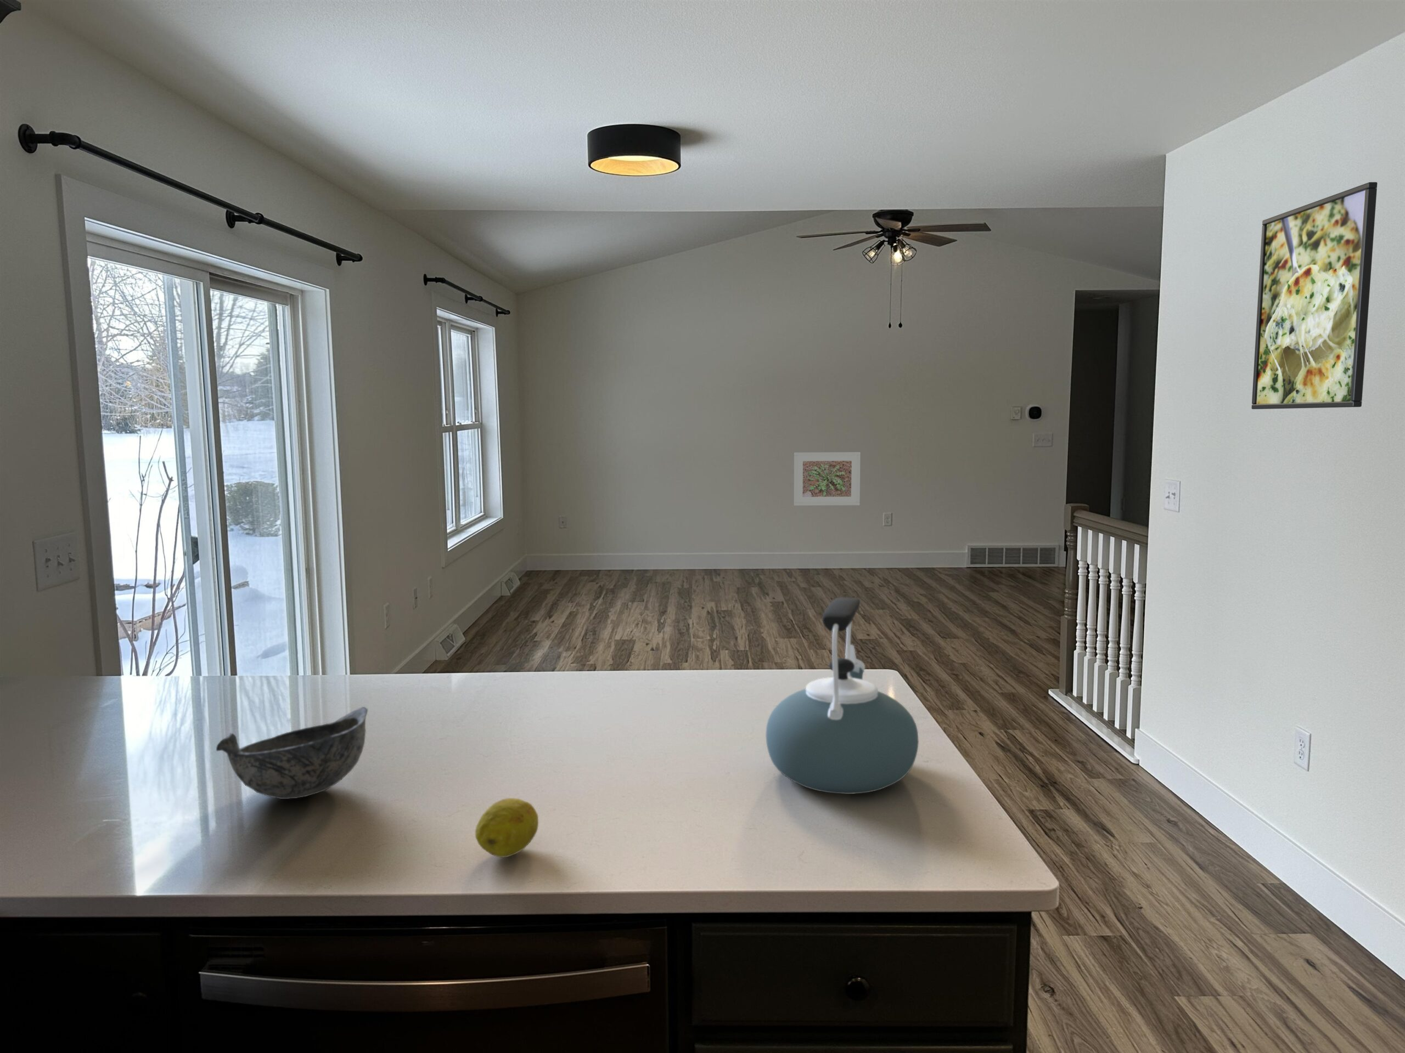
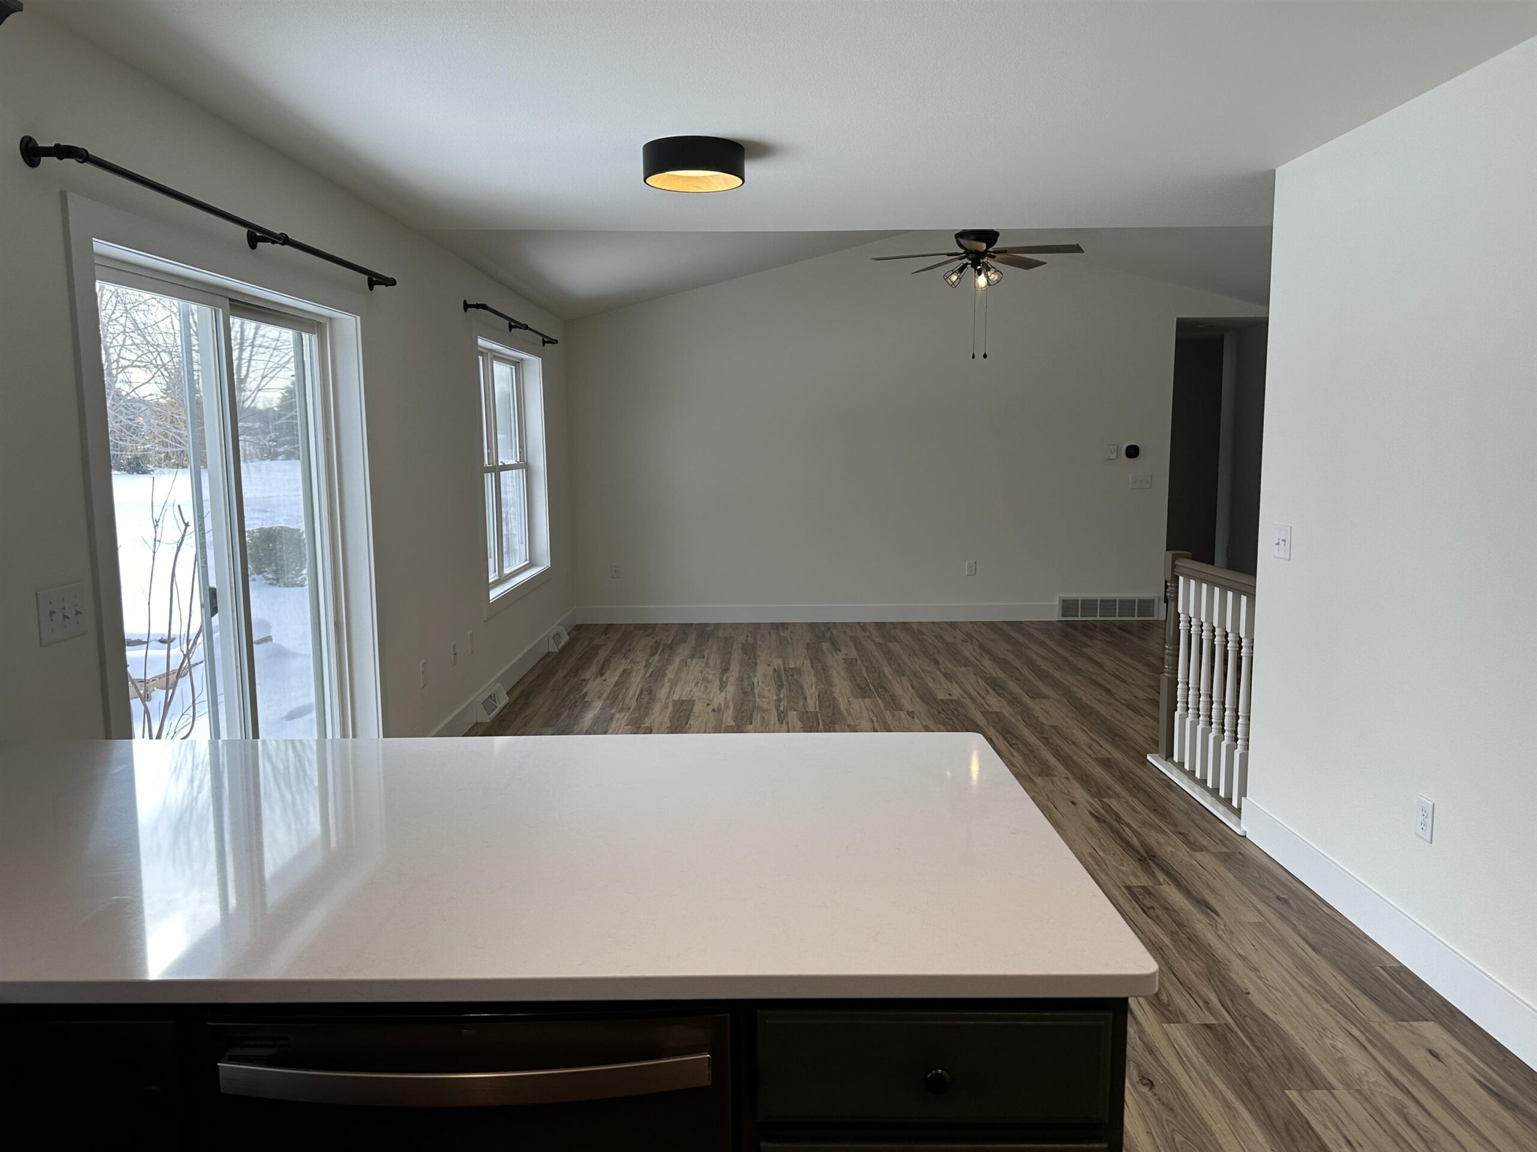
- kettle (843, 685)
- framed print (826, 479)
- bowl (299, 757)
- fruit (509, 826)
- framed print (1308, 306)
